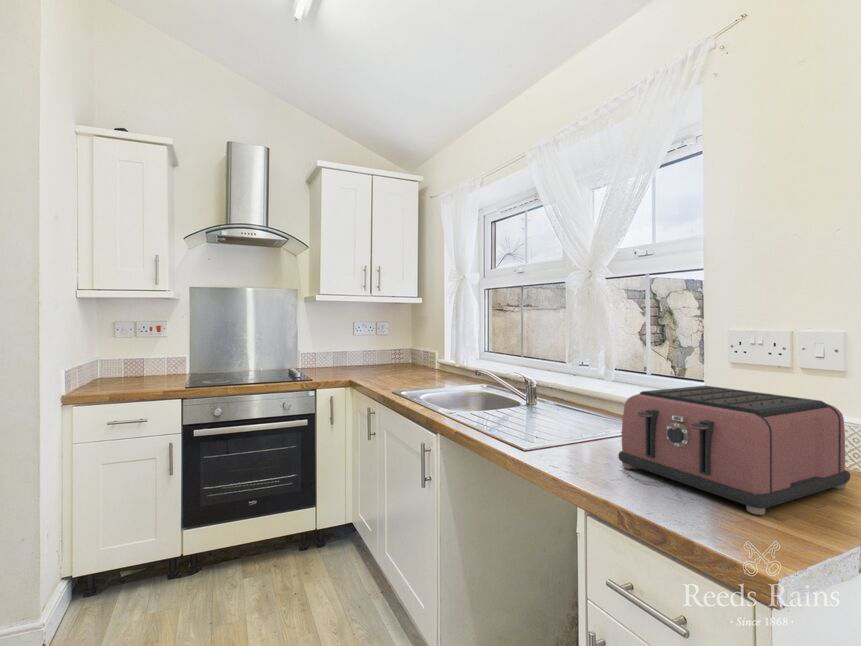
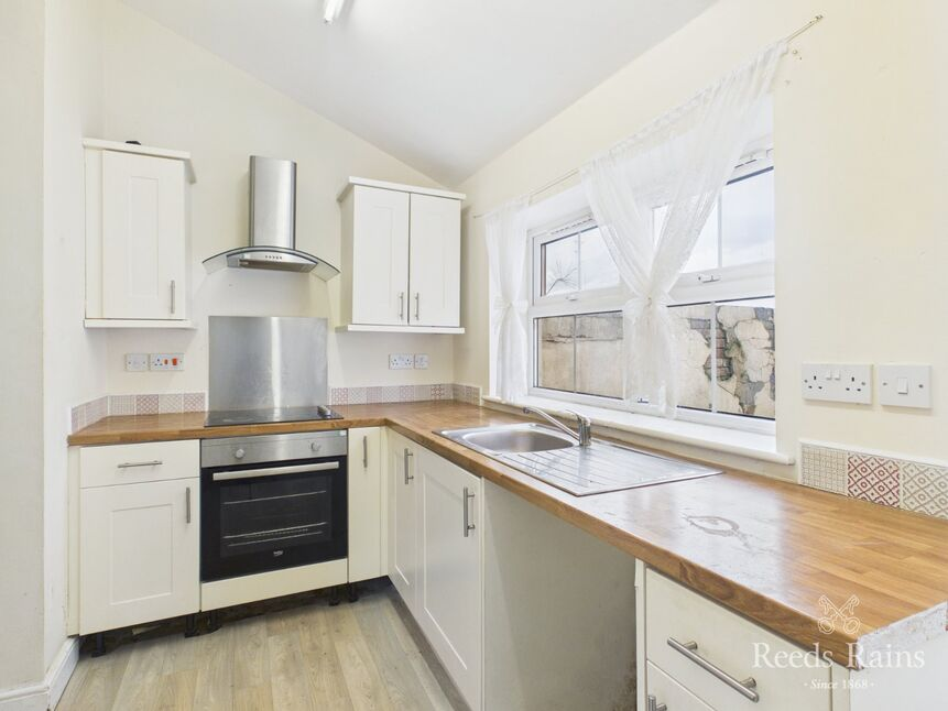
- toaster (721, 436)
